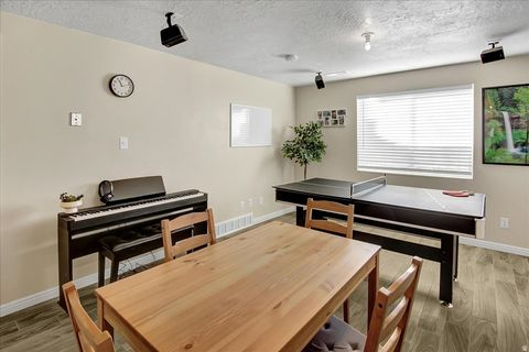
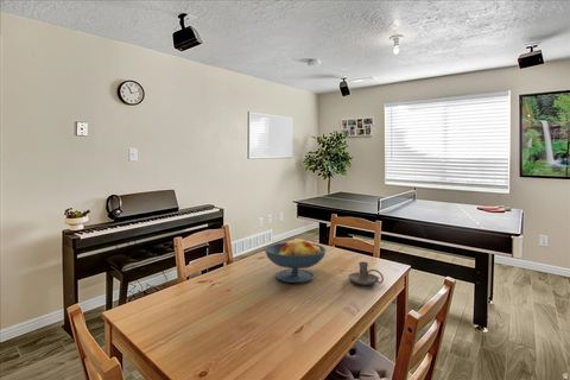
+ fruit bowl (294, 256)
+ candle holder (366, 273)
